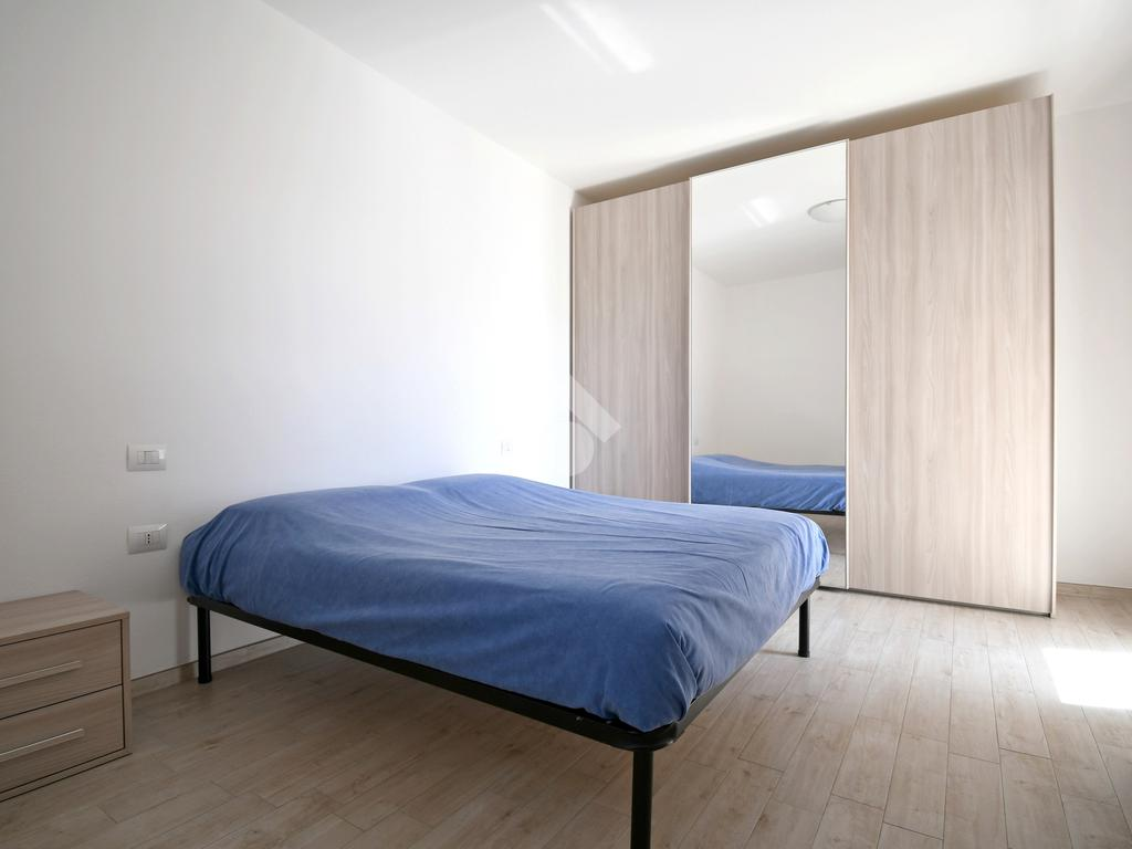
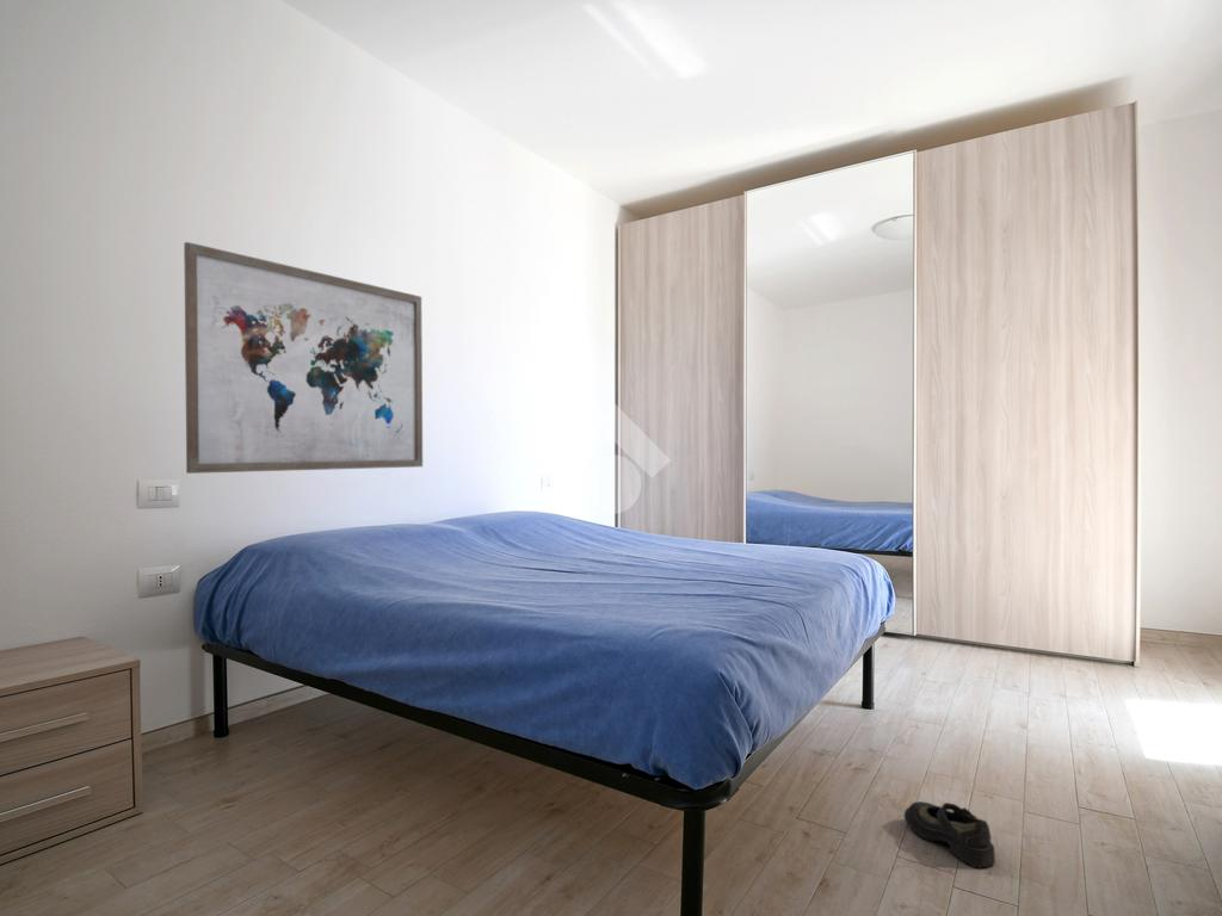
+ shoe (949, 821)
+ wall art (321, 371)
